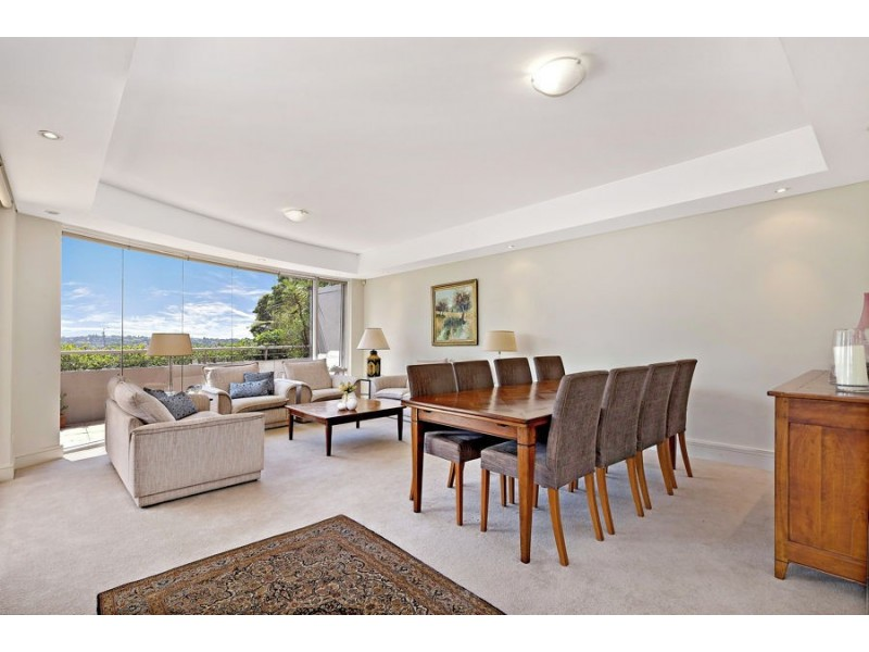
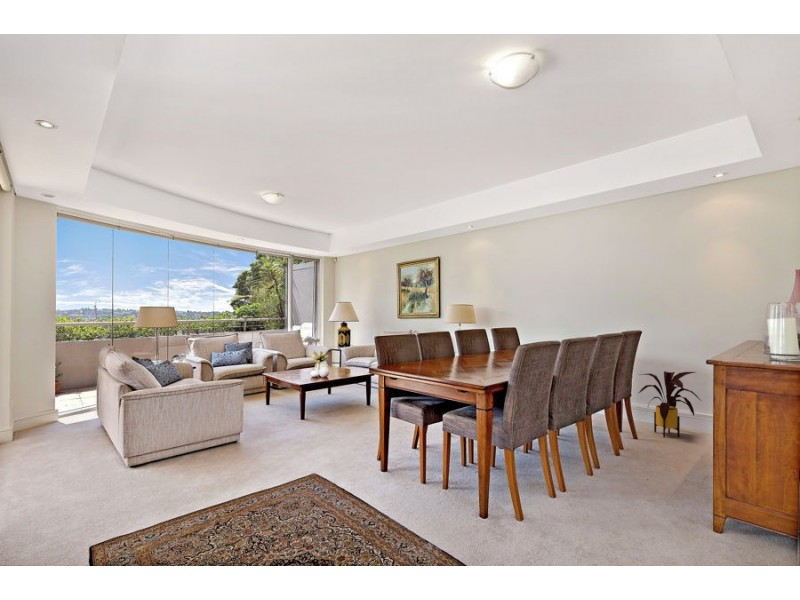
+ house plant (665, 401)
